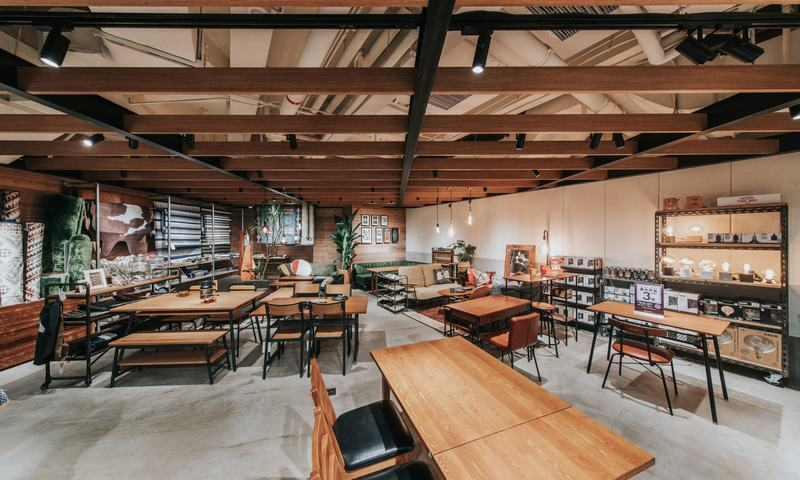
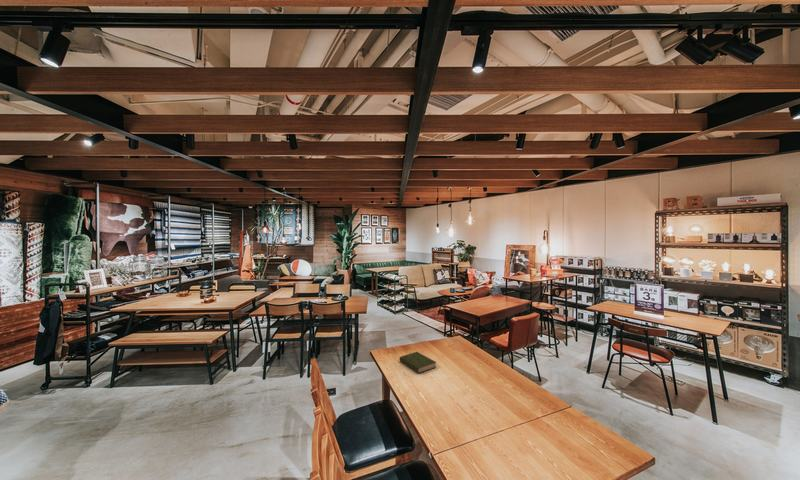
+ book (417, 361)
